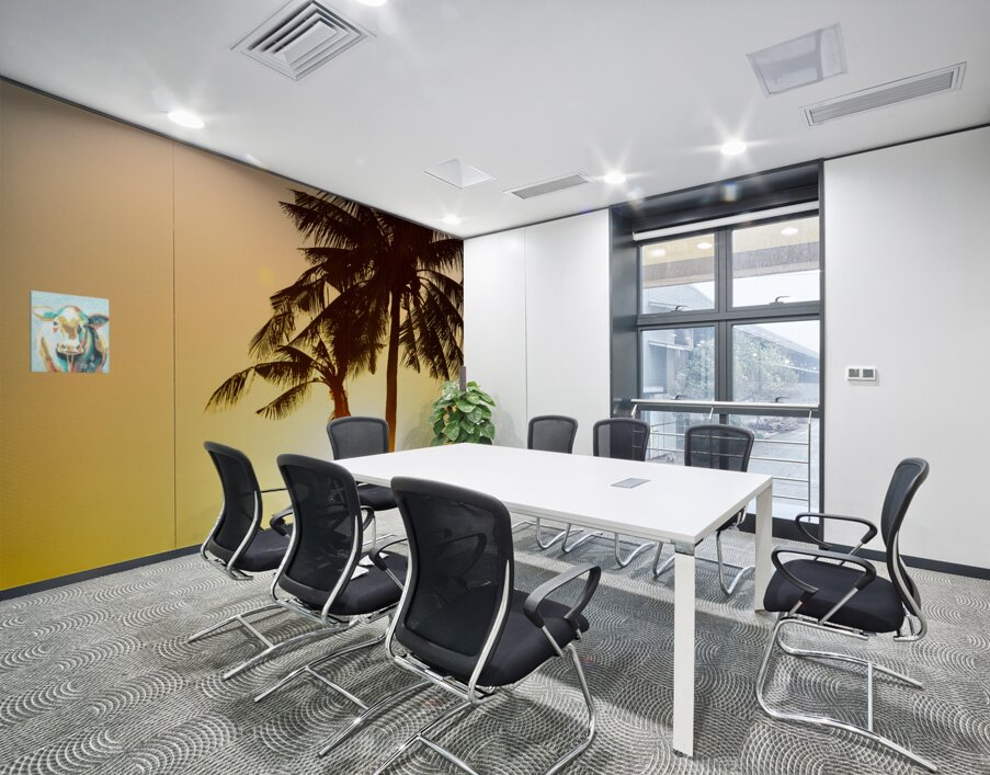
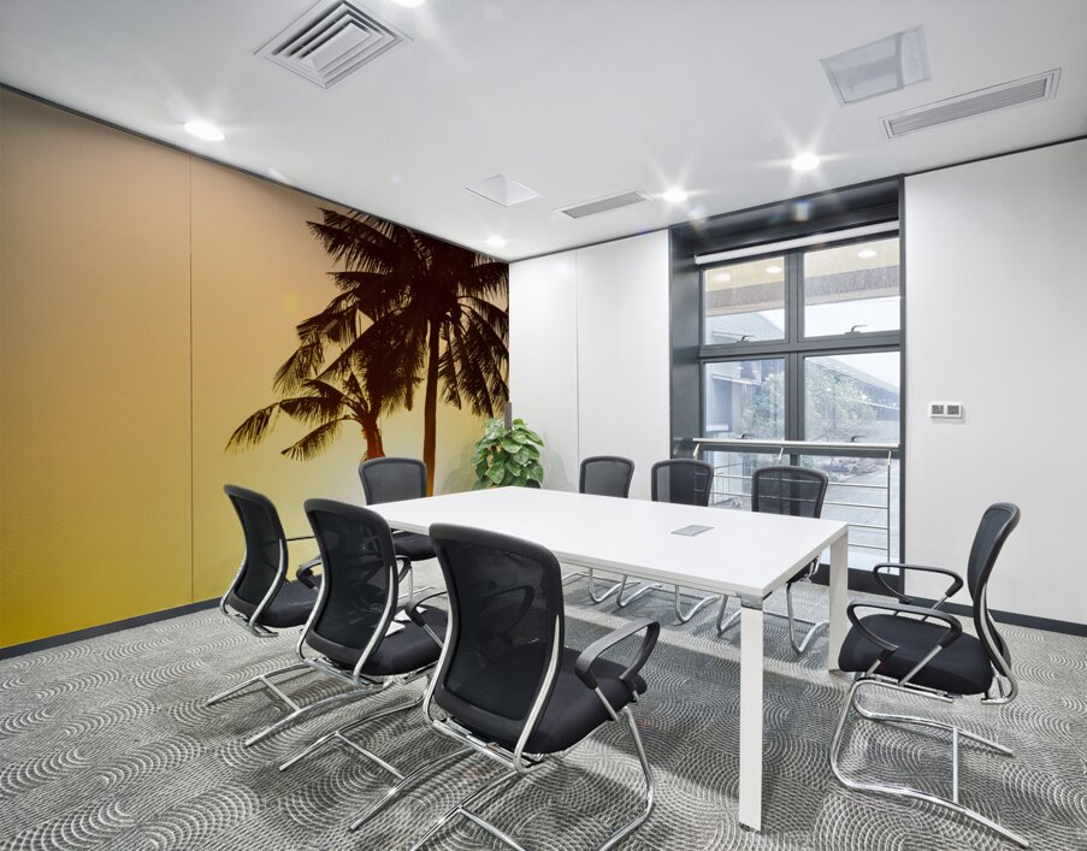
- wall art (70, 333)
